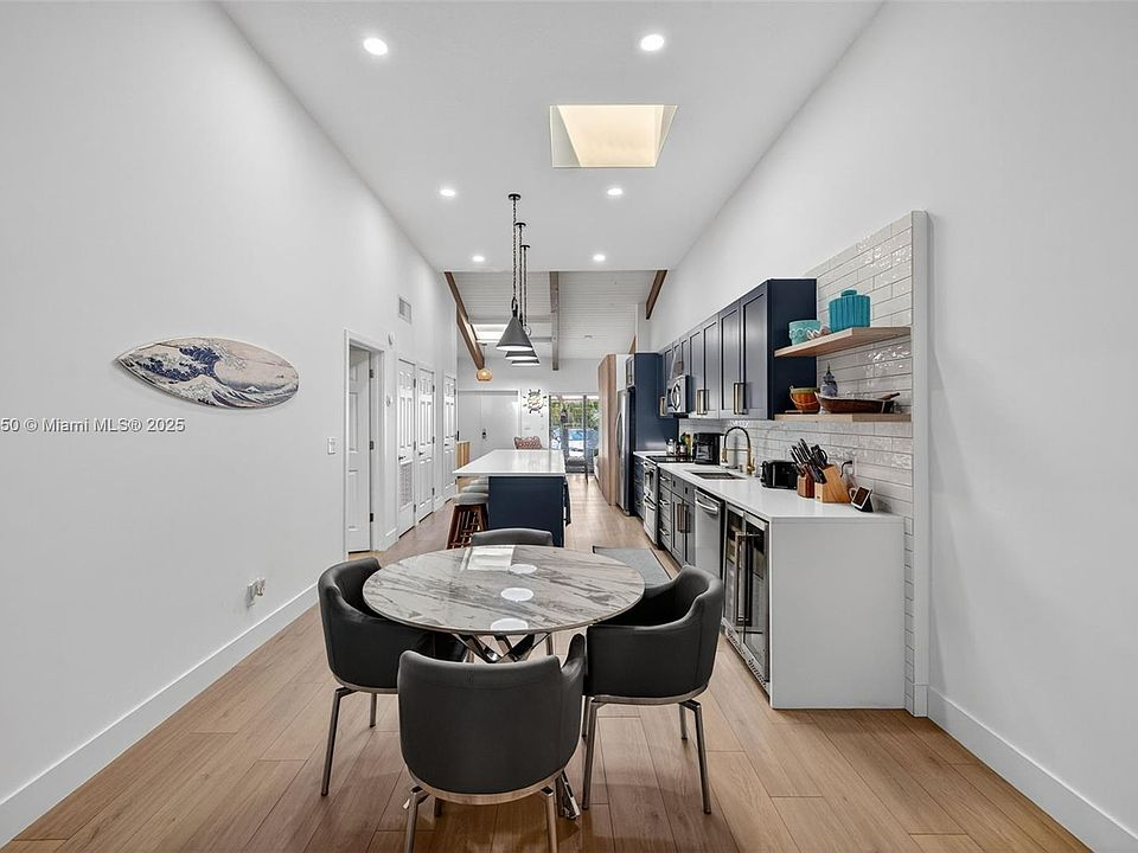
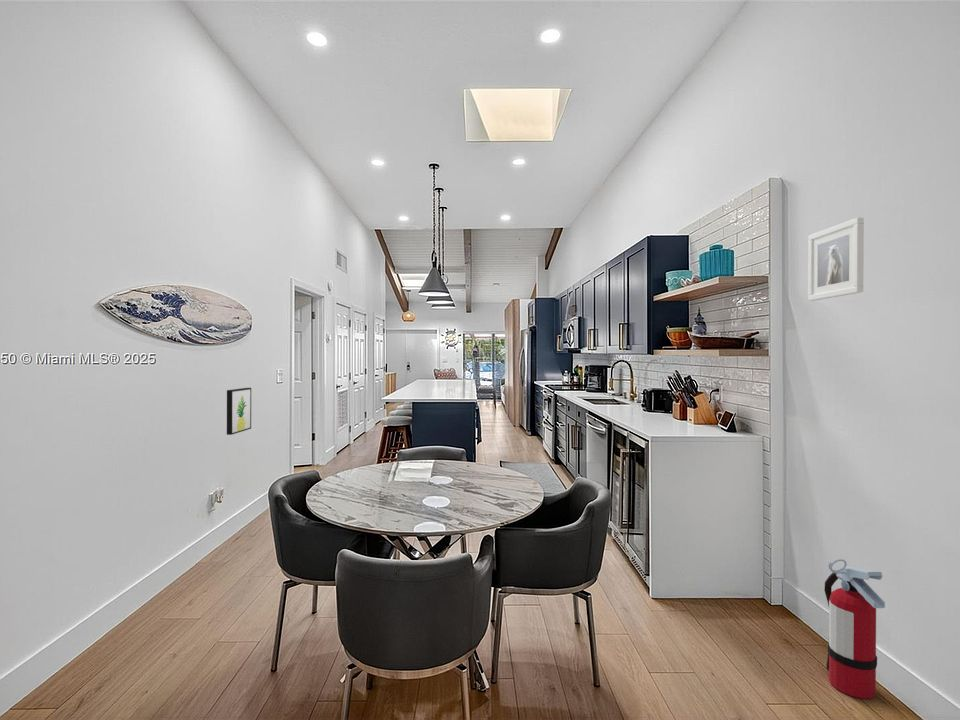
+ wall art (239, 410)
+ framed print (833, 261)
+ fire extinguisher (848, 621)
